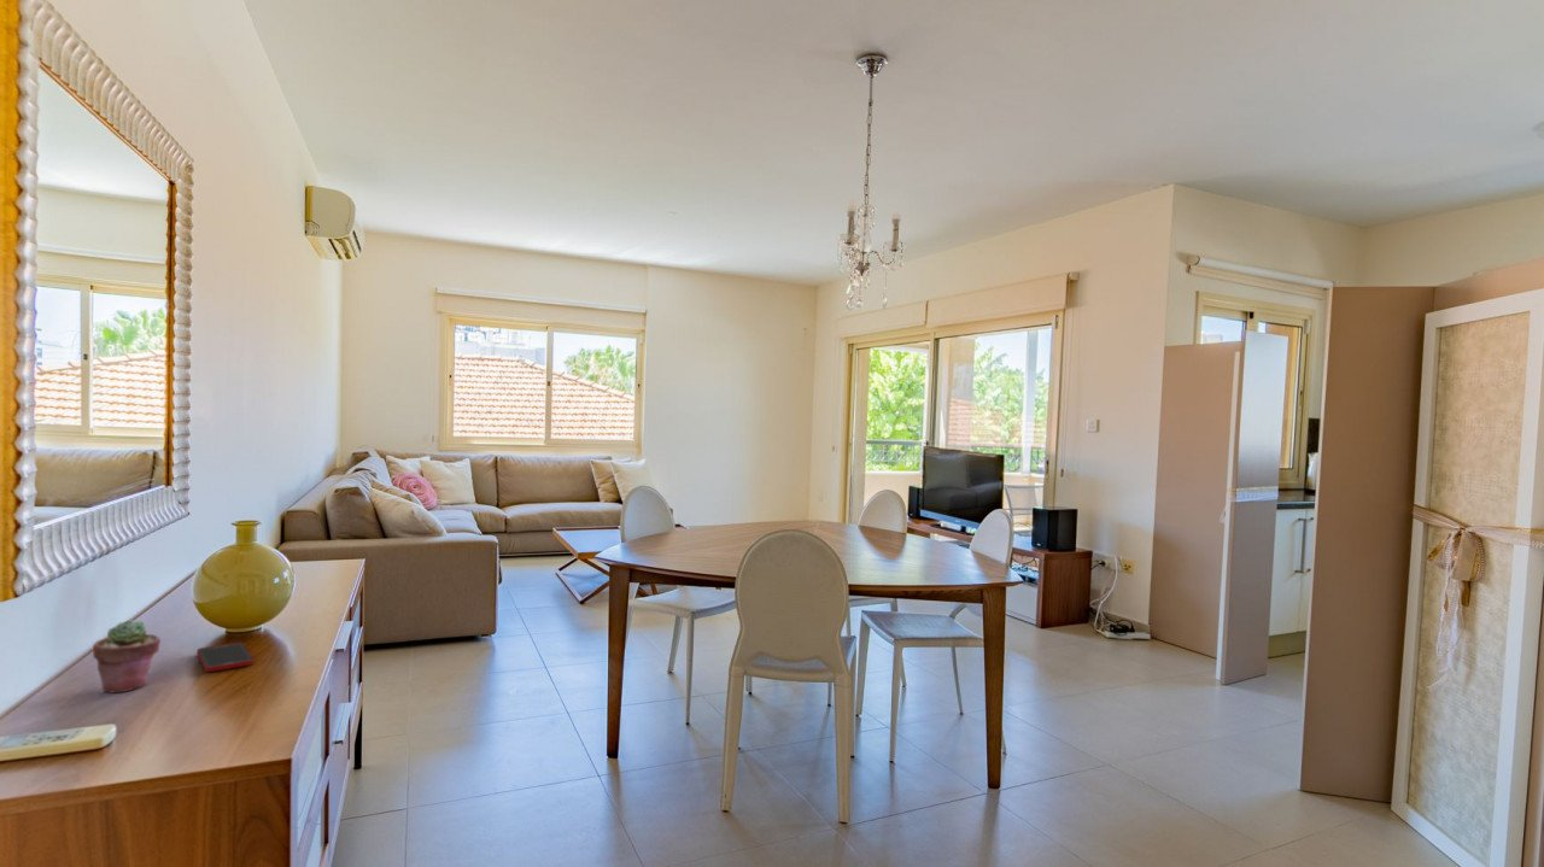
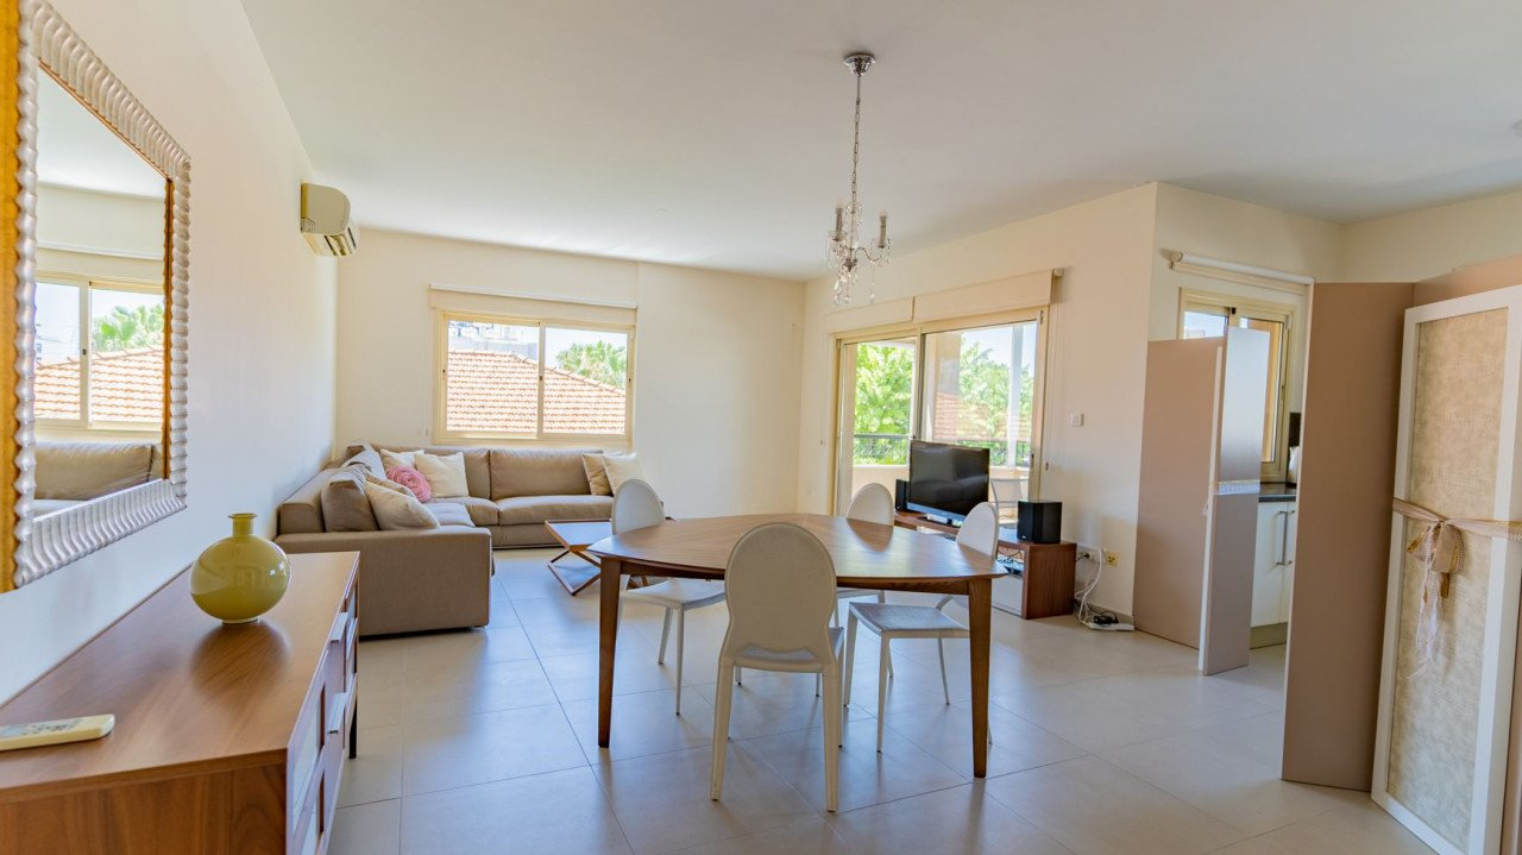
- potted succulent (127, 654)
- cell phone (224, 656)
